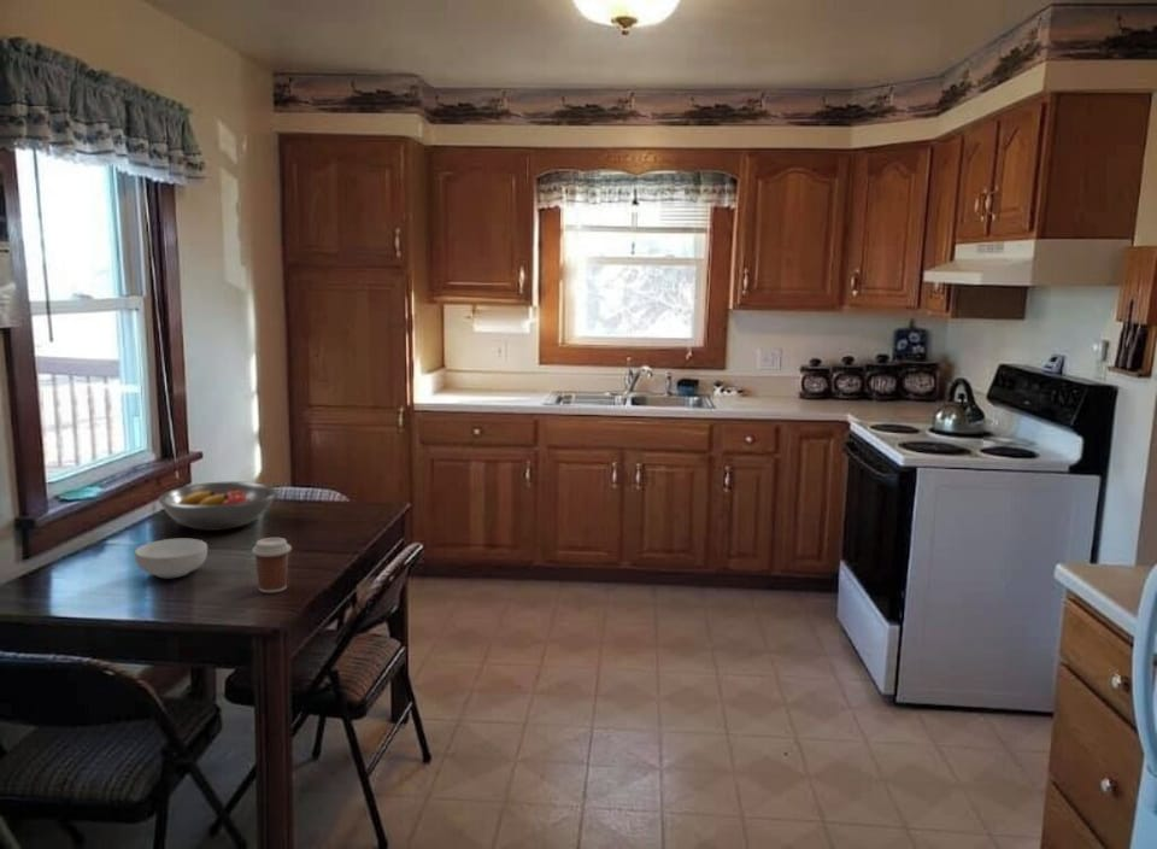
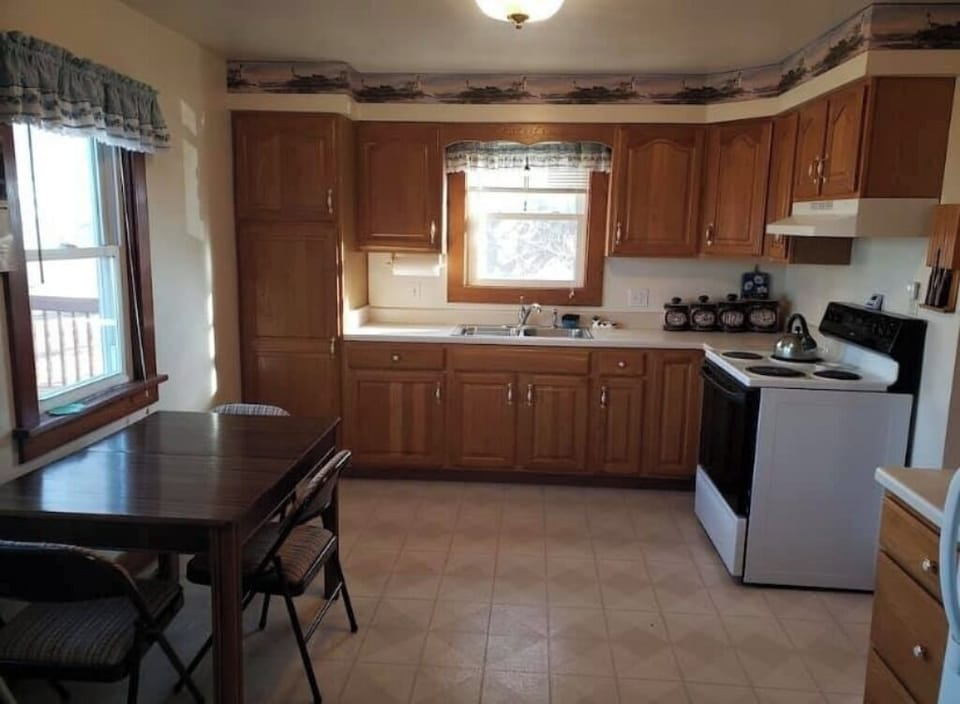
- cereal bowl (171, 560)
- coffee cup (271, 564)
- fruit bowl (218, 504)
